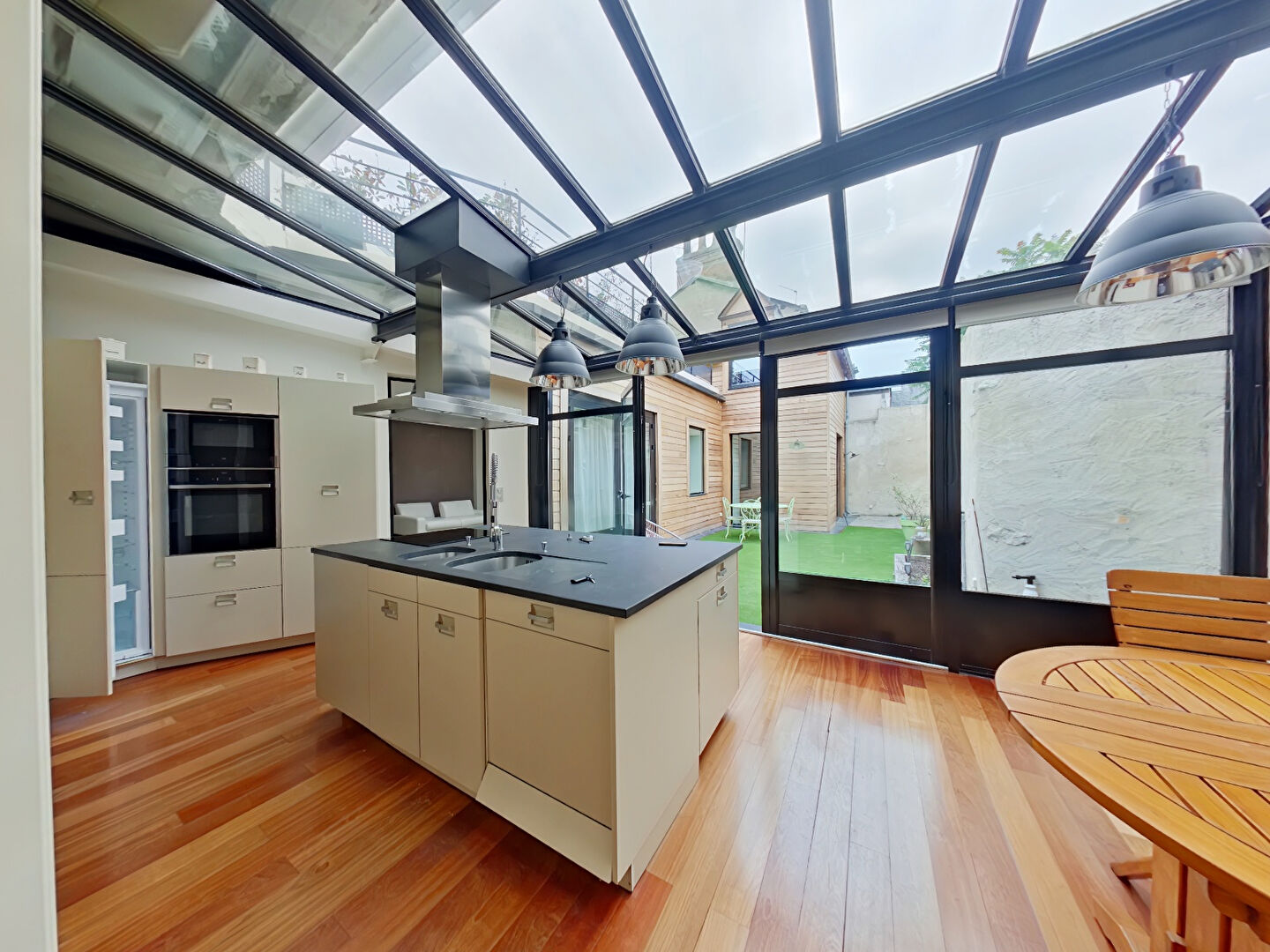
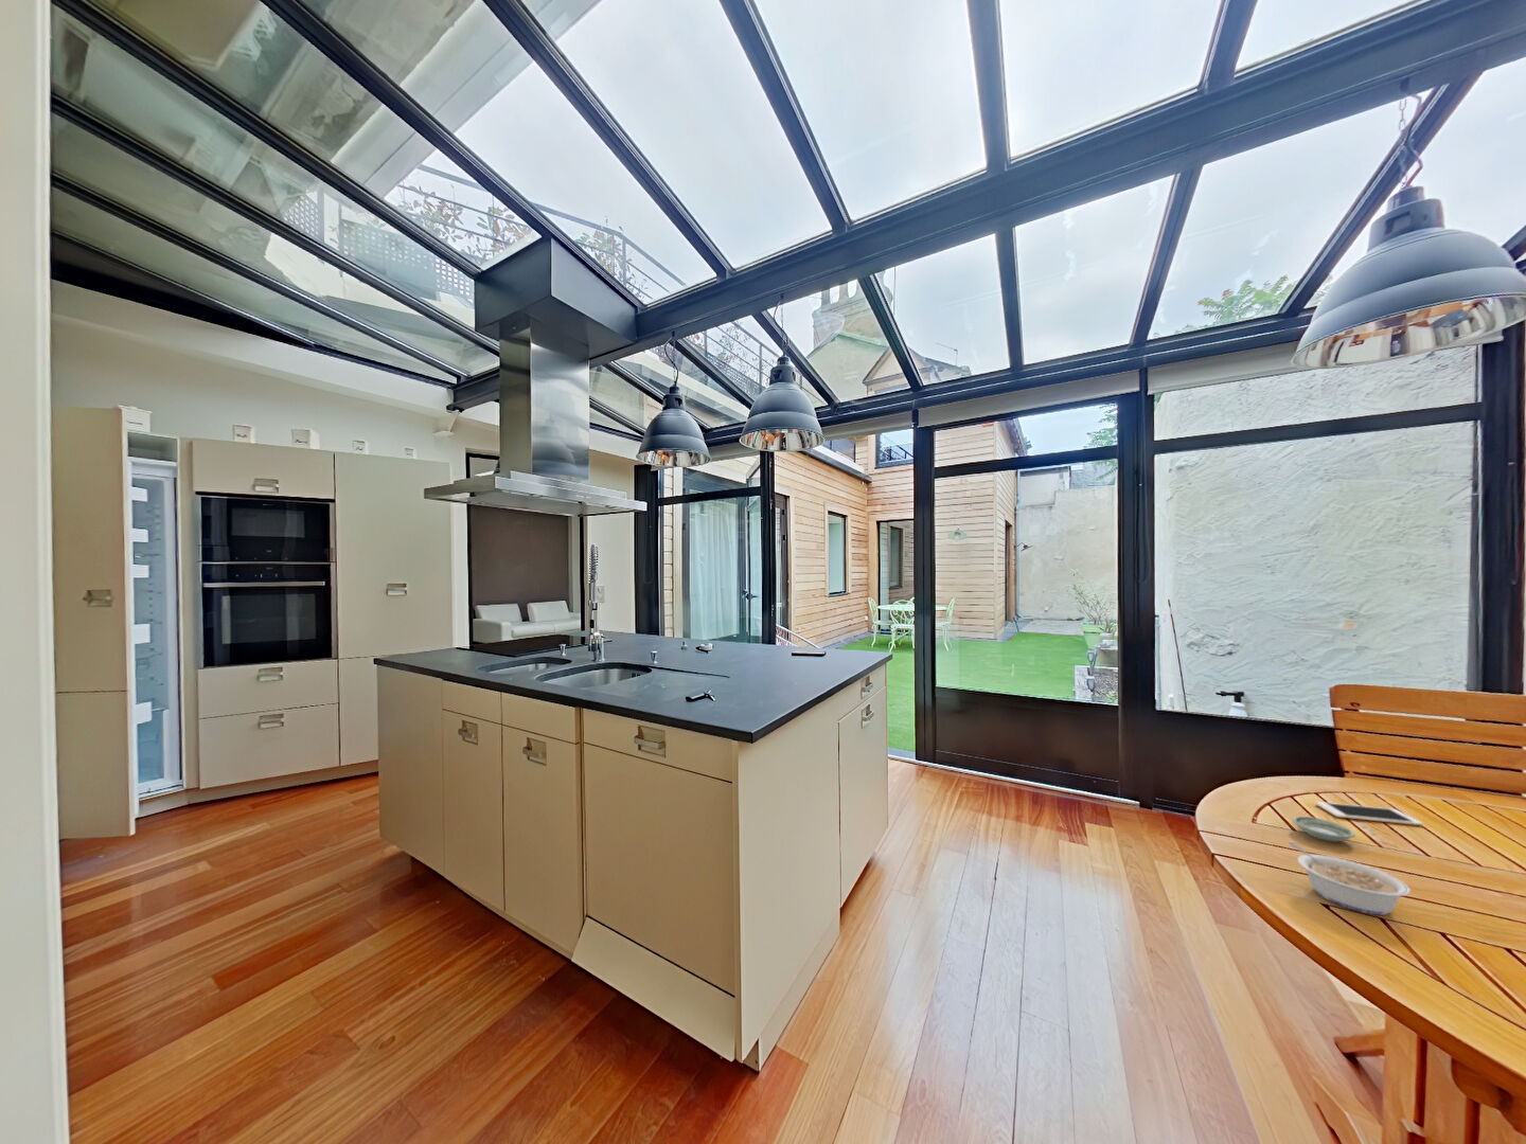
+ legume (1346, 882)
+ cell phone (1366, 812)
+ saucer (1323, 830)
